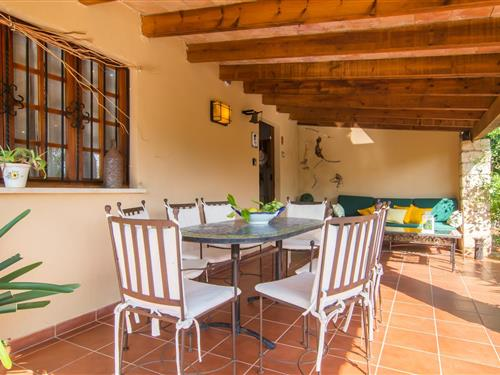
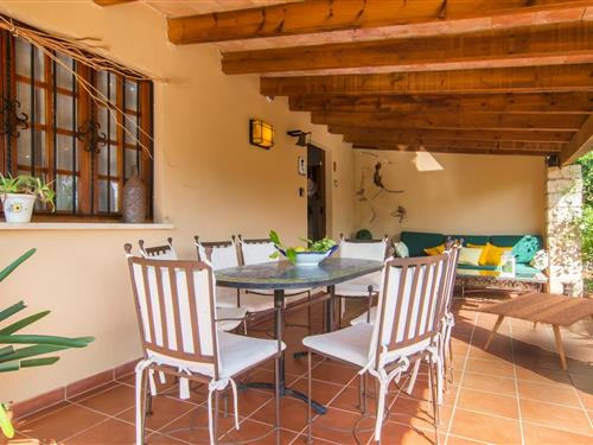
+ coffee table (547, 323)
